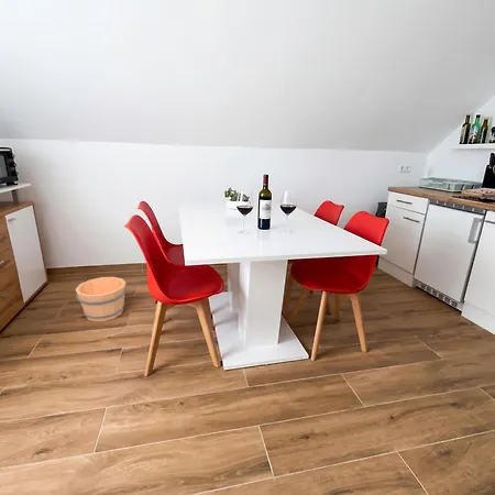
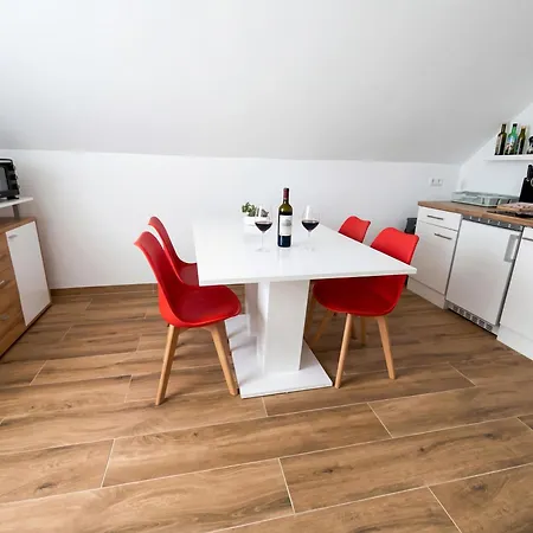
- bucket (102, 299)
